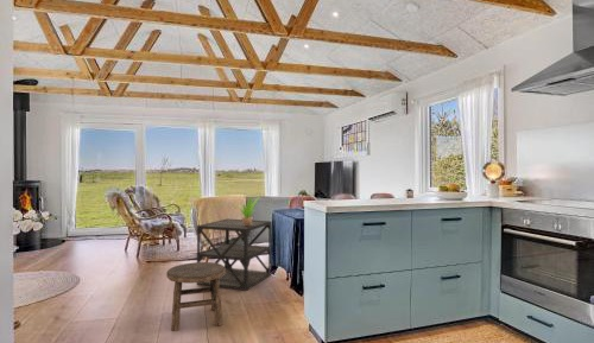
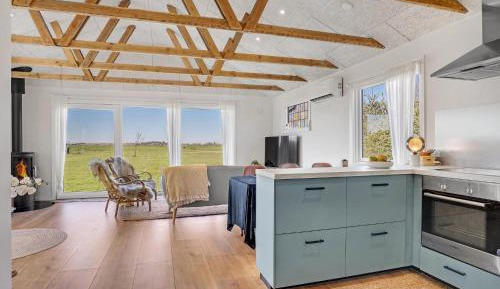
- stool (196, 292)
- potted plant (246, 210)
- side table (235, 250)
